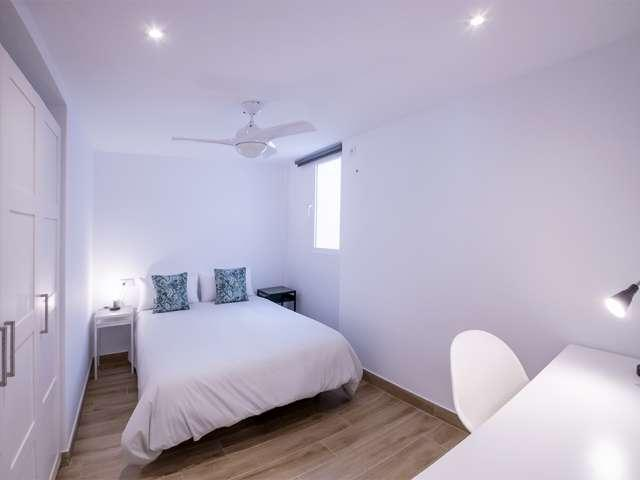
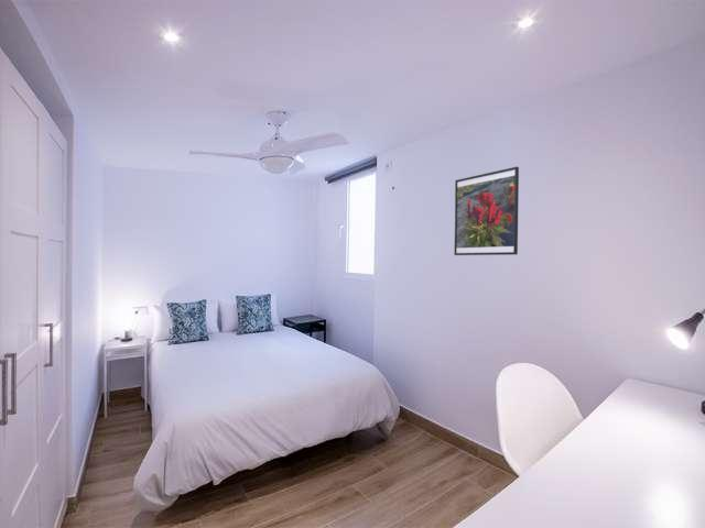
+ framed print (484, 215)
